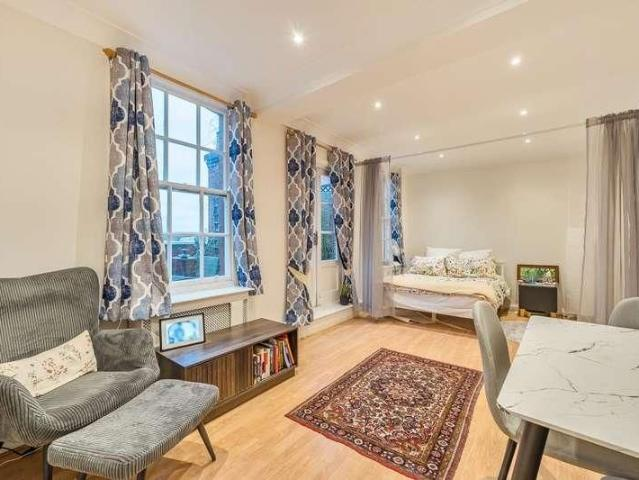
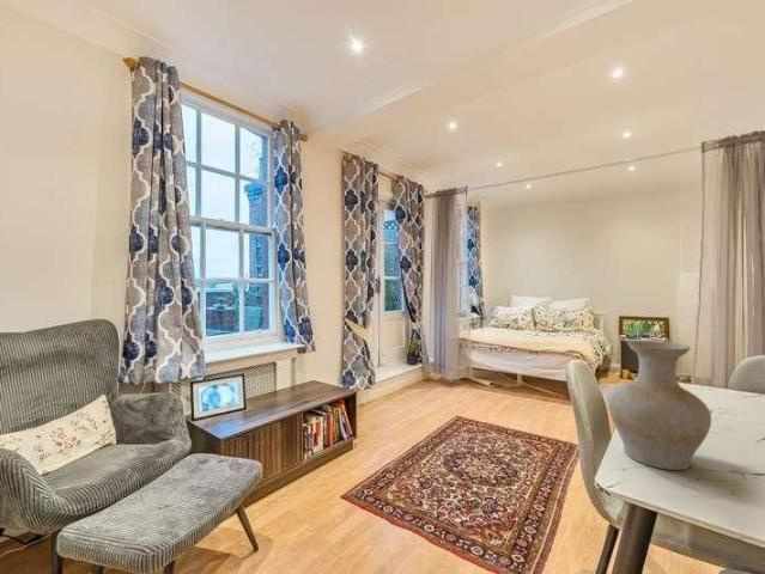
+ vase (656, 401)
